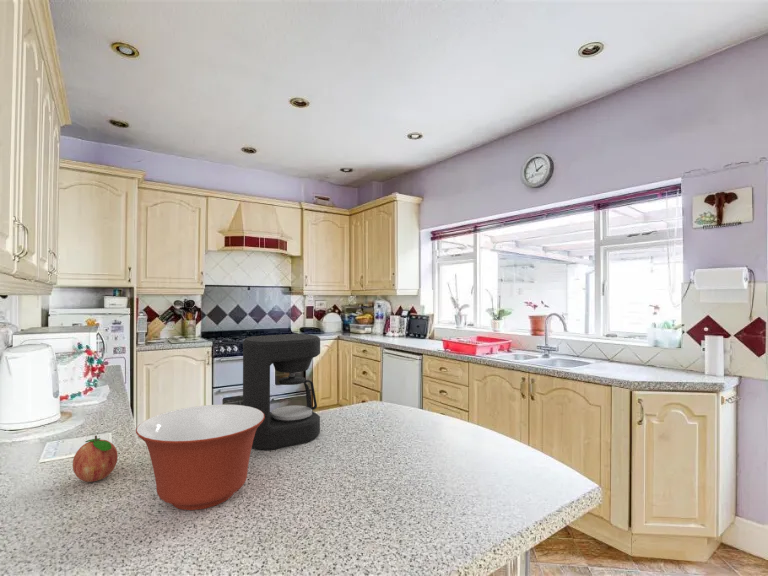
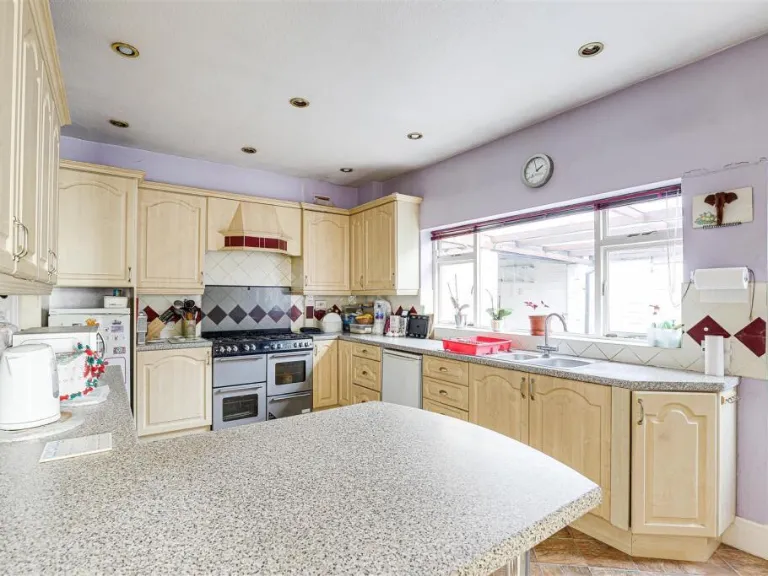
- fruit (95, 457)
- mixing bowl (203, 457)
- coffee maker (283, 384)
